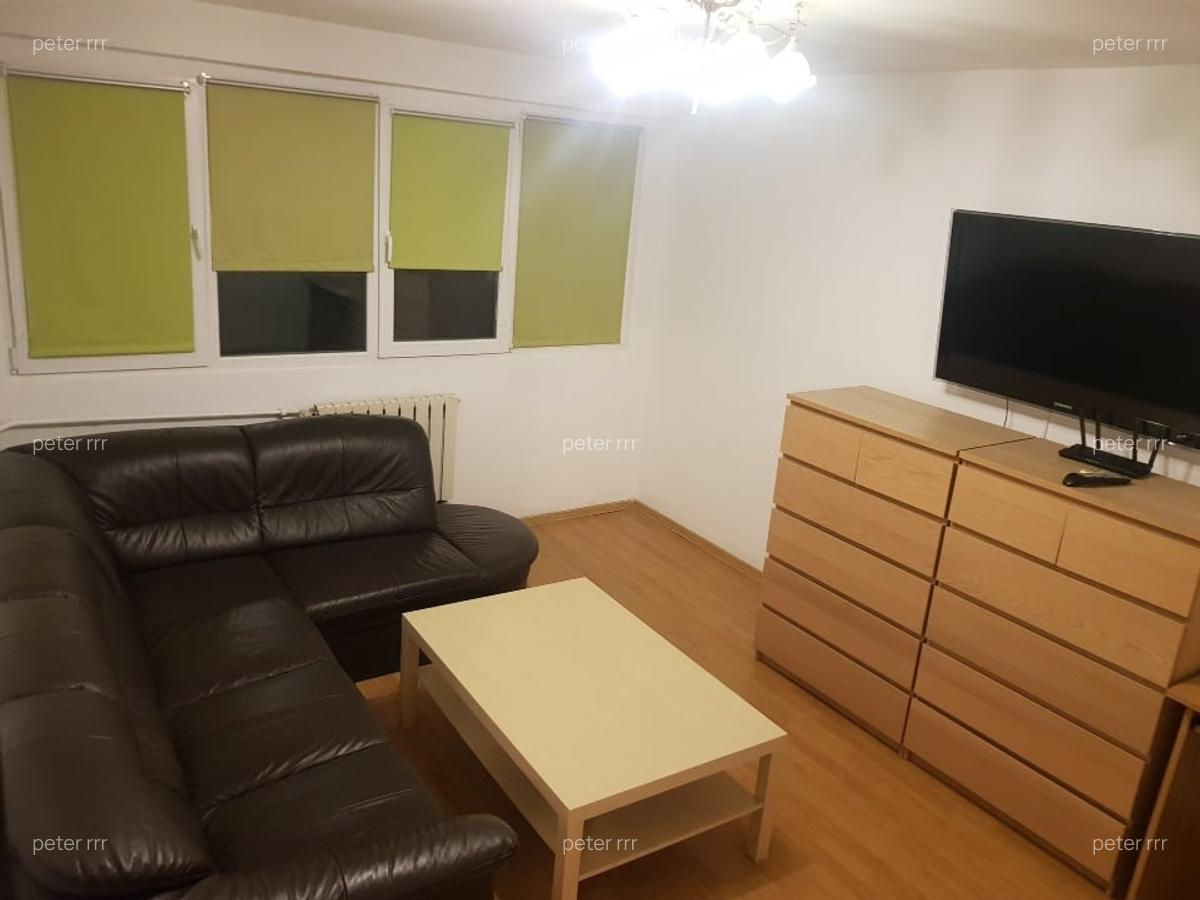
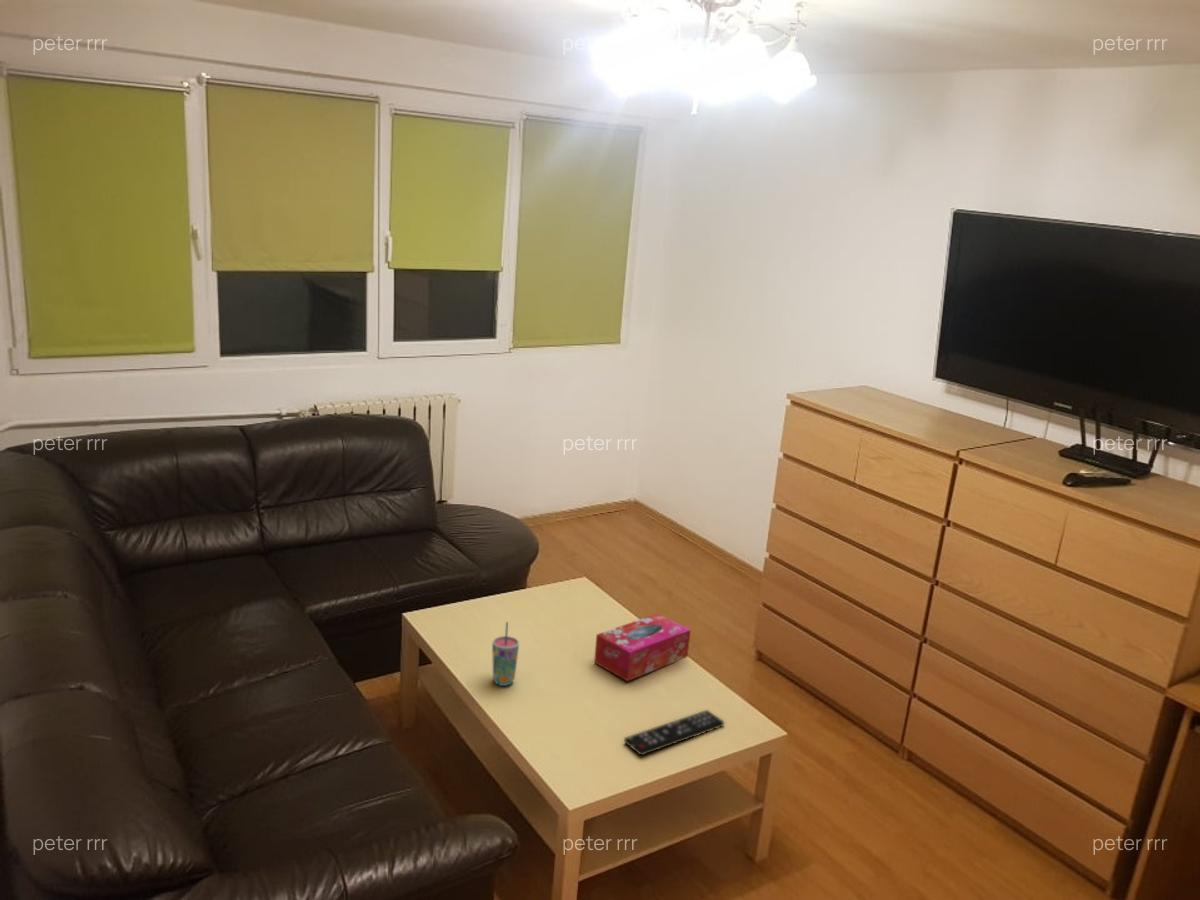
+ remote control (674, 731)
+ cup (505, 652)
+ tissue box (642, 645)
